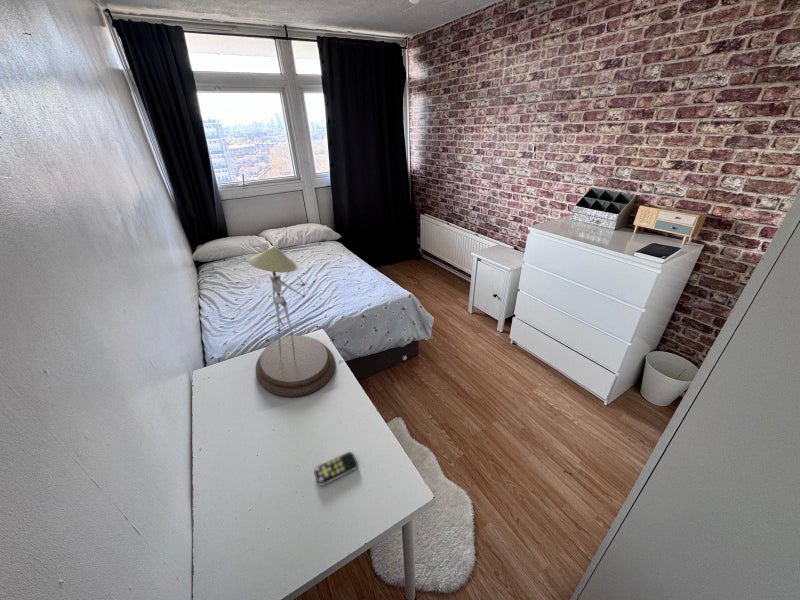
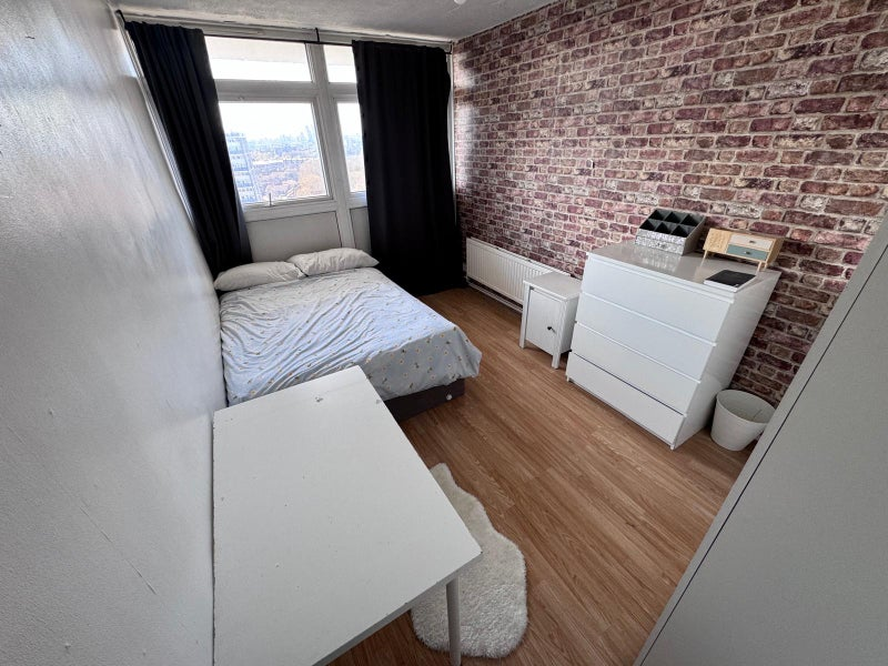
- desk lamp (285, 311)
- remote control (336, 468)
